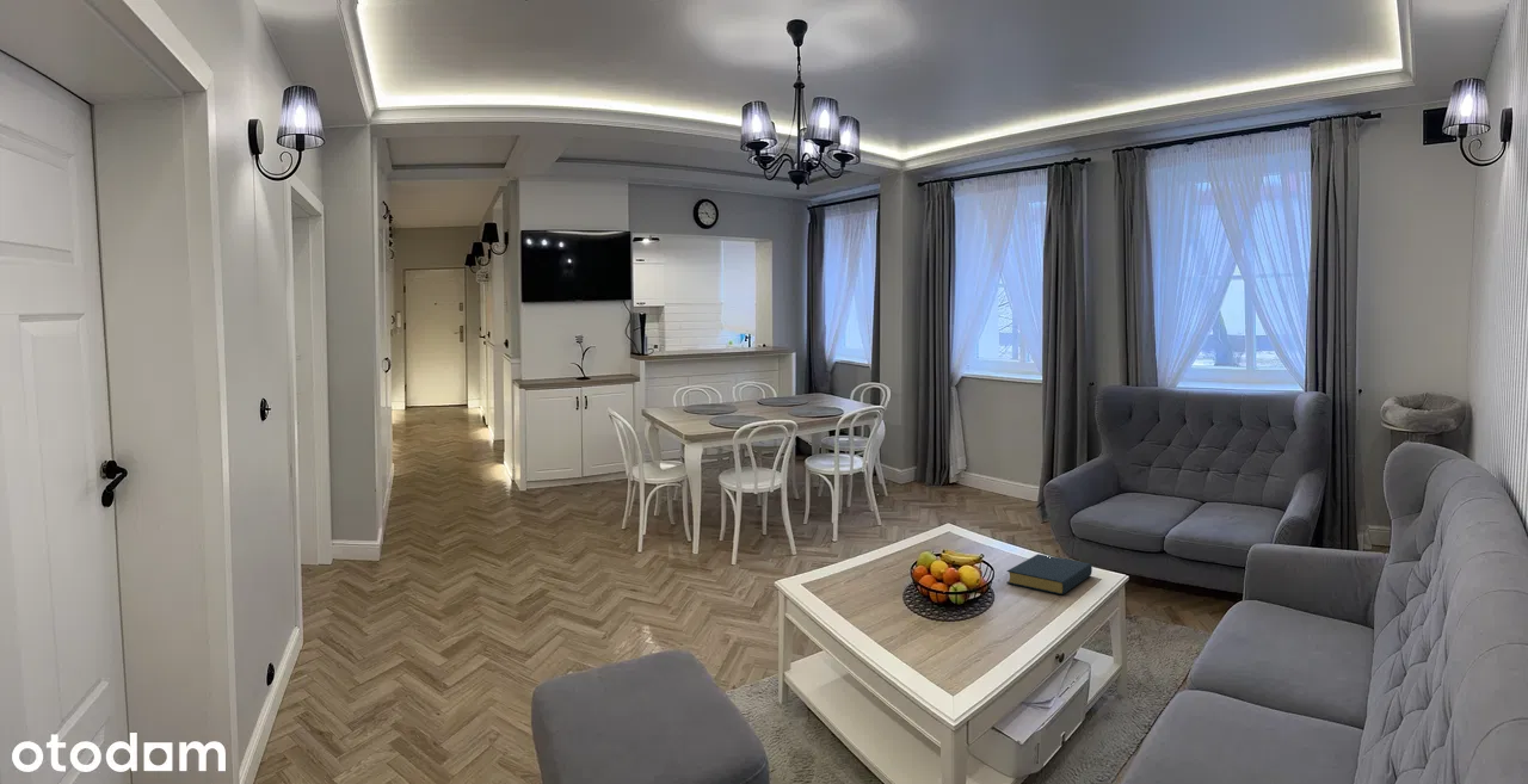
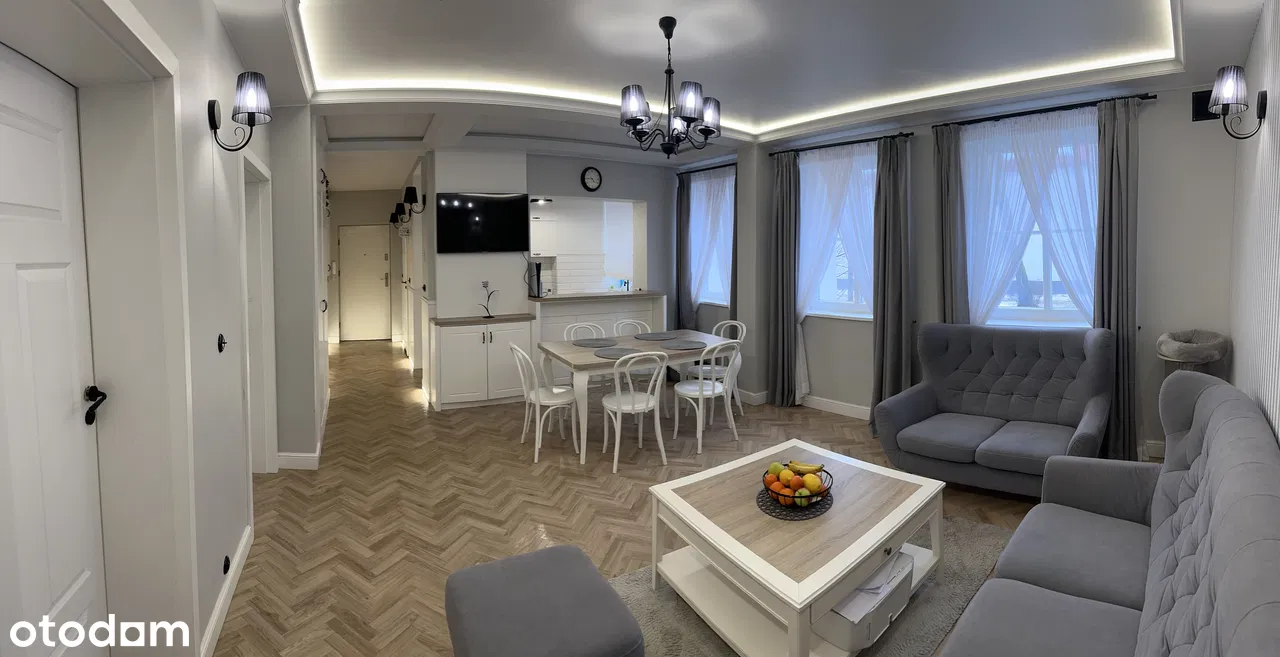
- hardback book (1049, 573)
